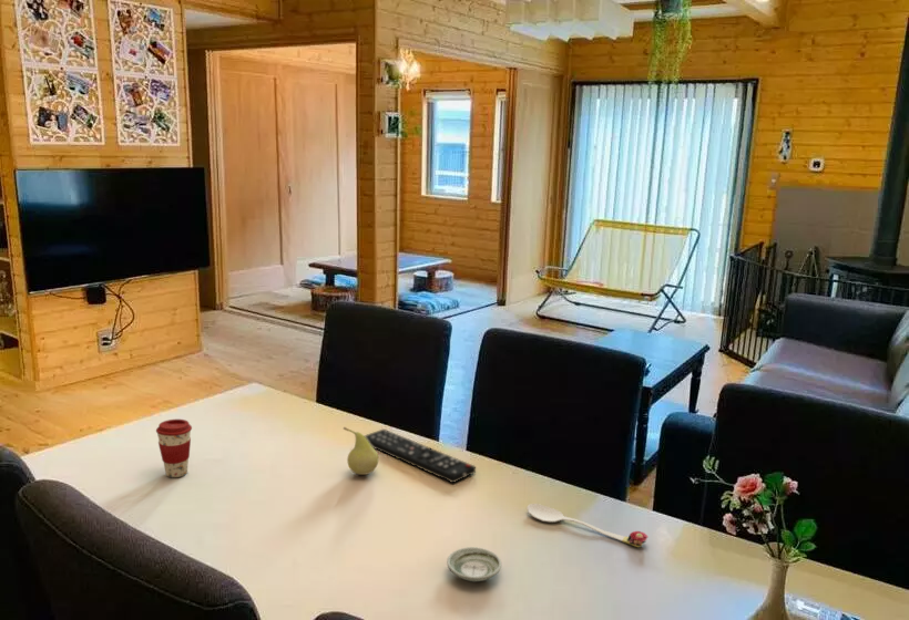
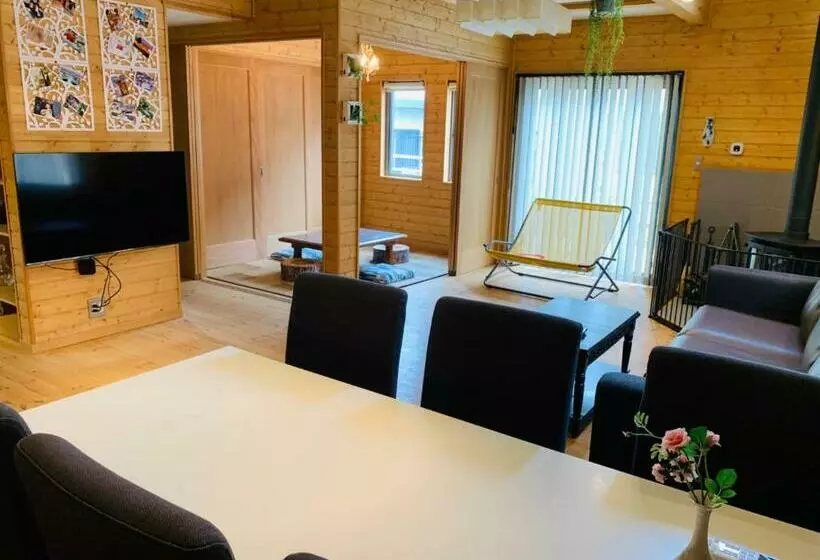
- saucer (473, 567)
- spoon (584, 523)
- fruit (360, 450)
- remote control (416, 453)
- coffee cup (175, 448)
